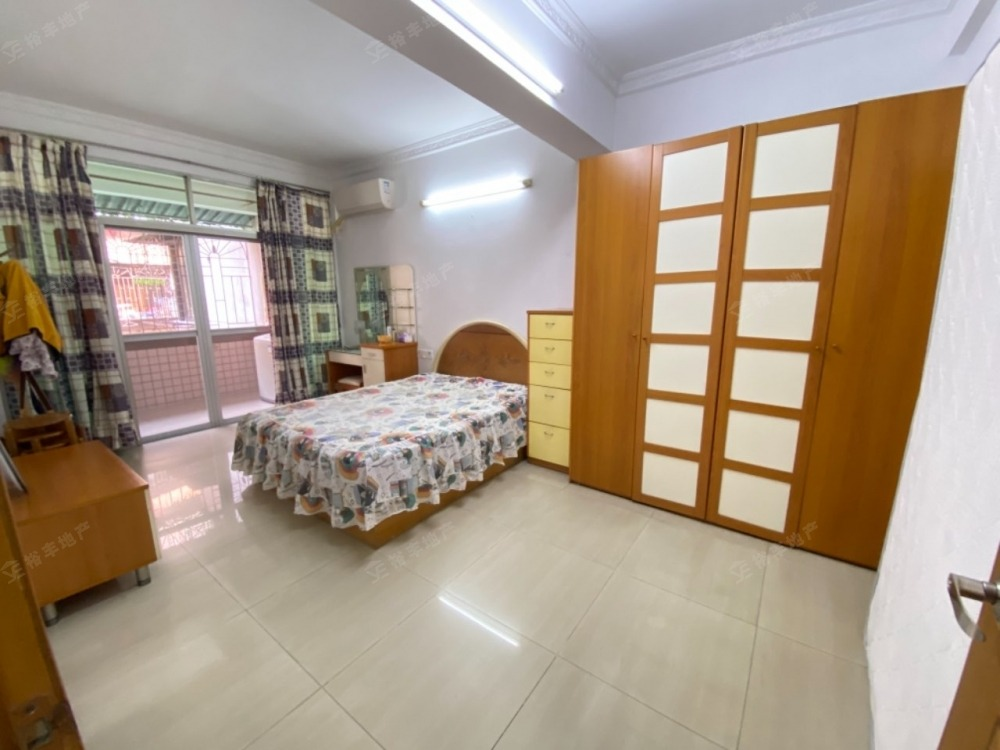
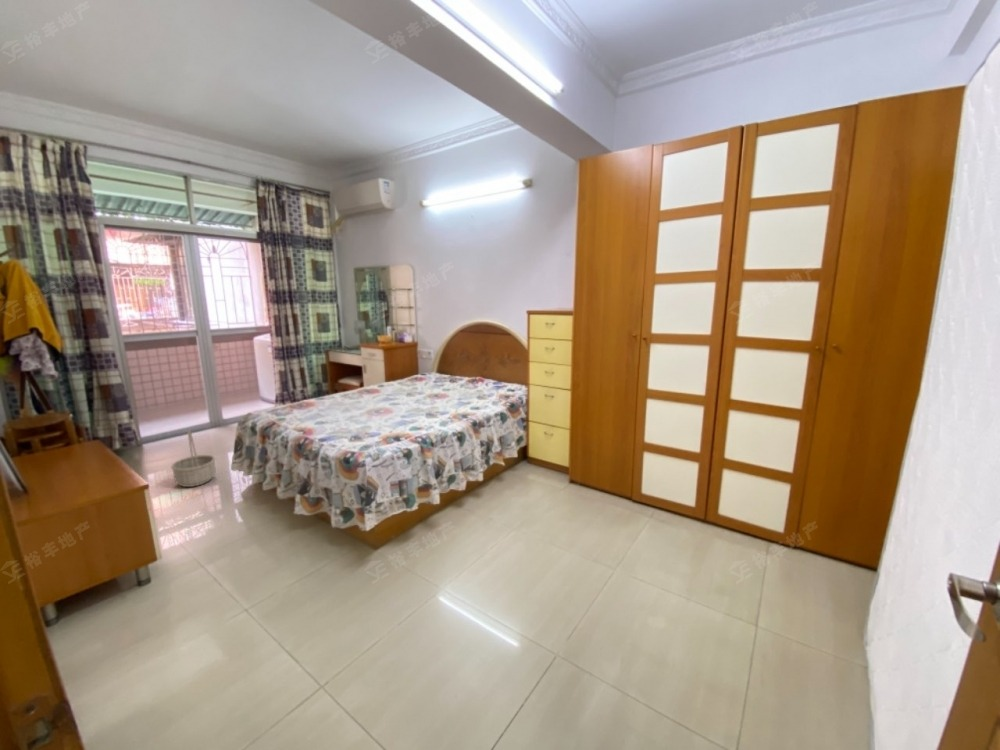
+ basket (192, 455)
